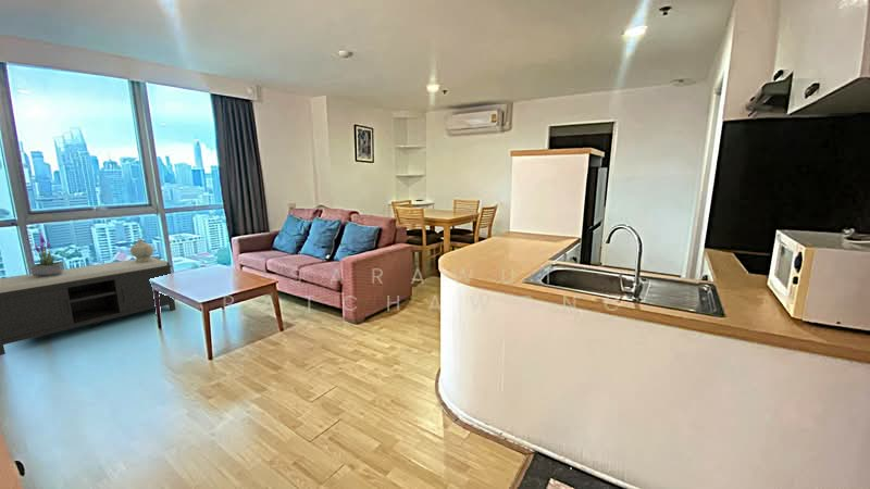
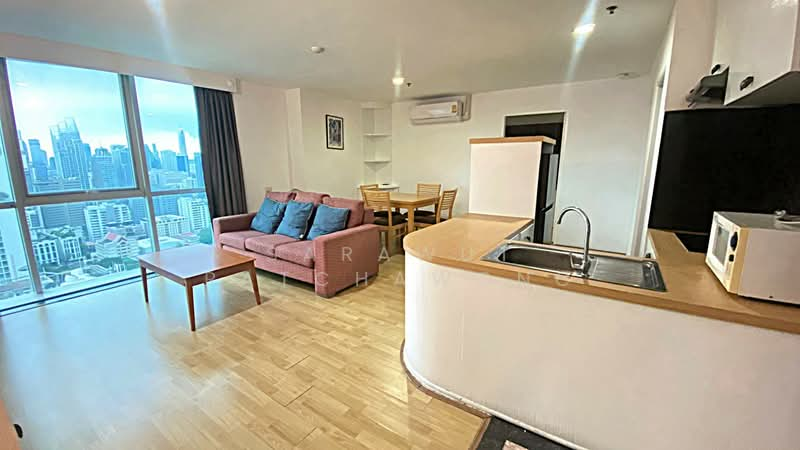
- ceramic vessel (141, 250)
- potted plant (45, 253)
- bench (88, 298)
